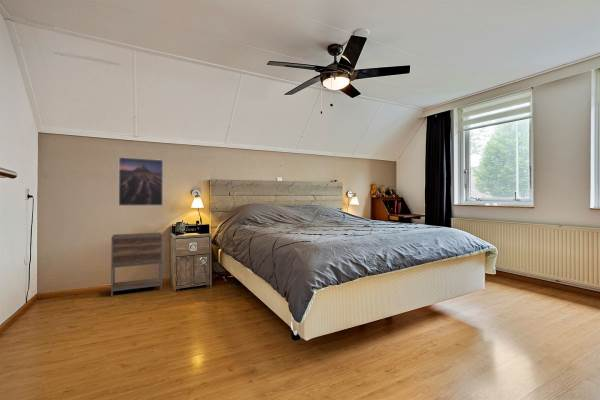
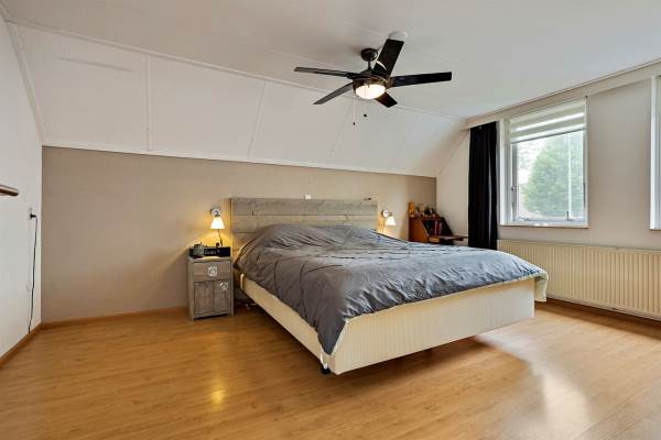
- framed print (141, 182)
- nightstand (137, 262)
